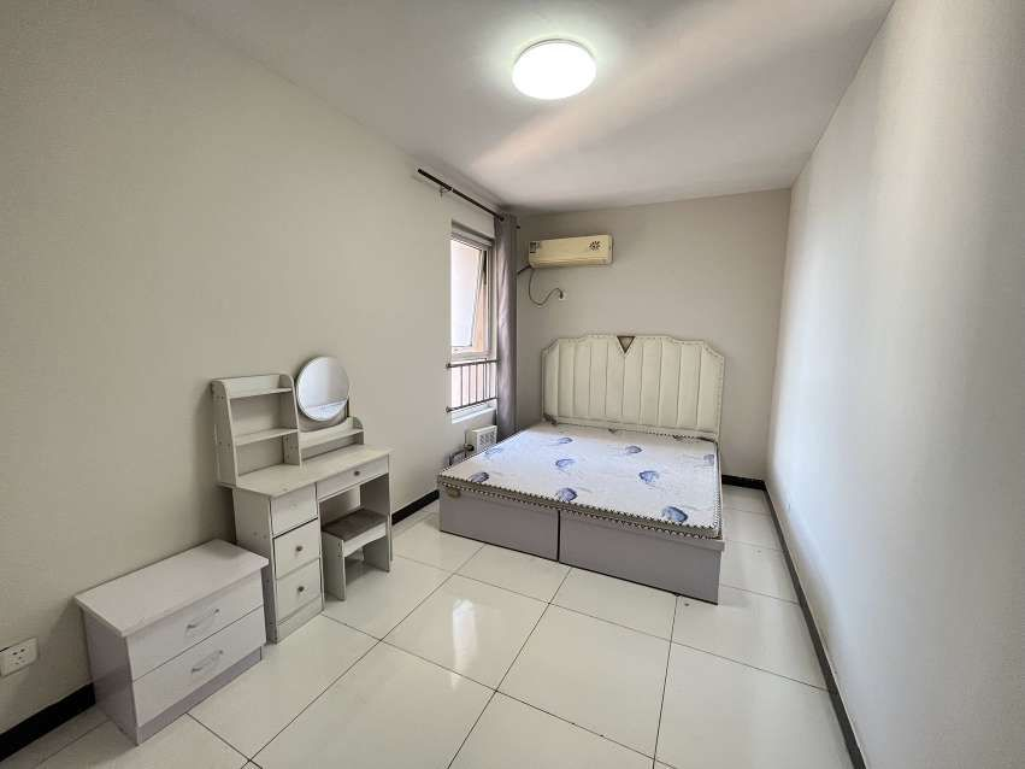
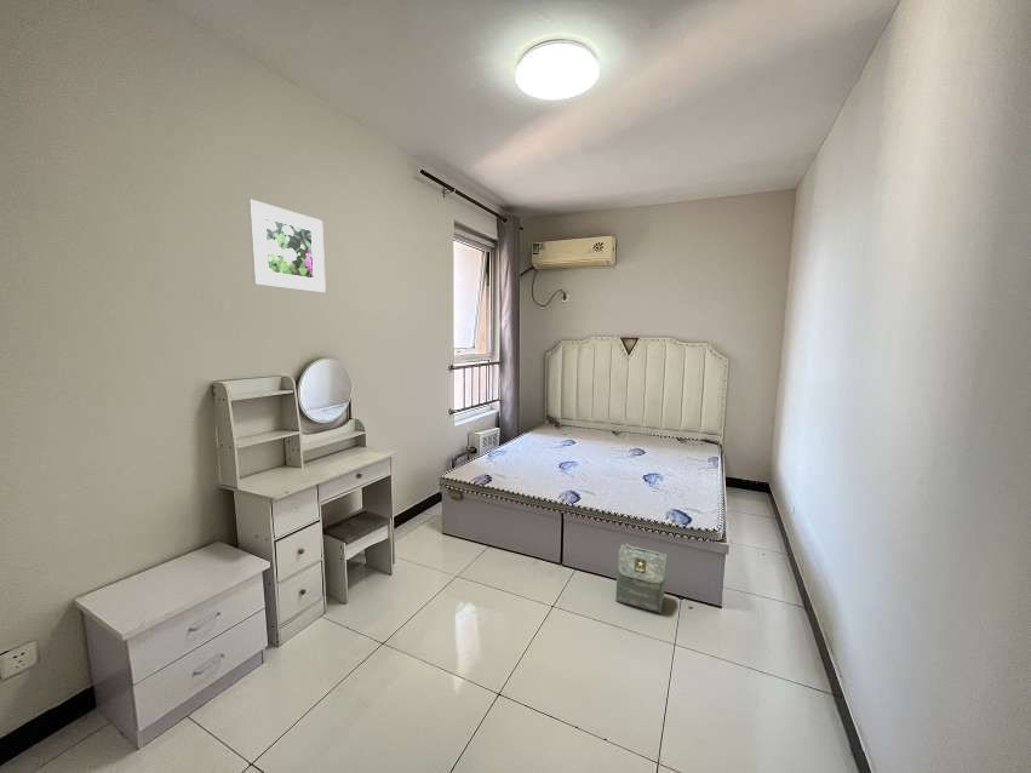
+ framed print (290, 250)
+ bag (641, 574)
